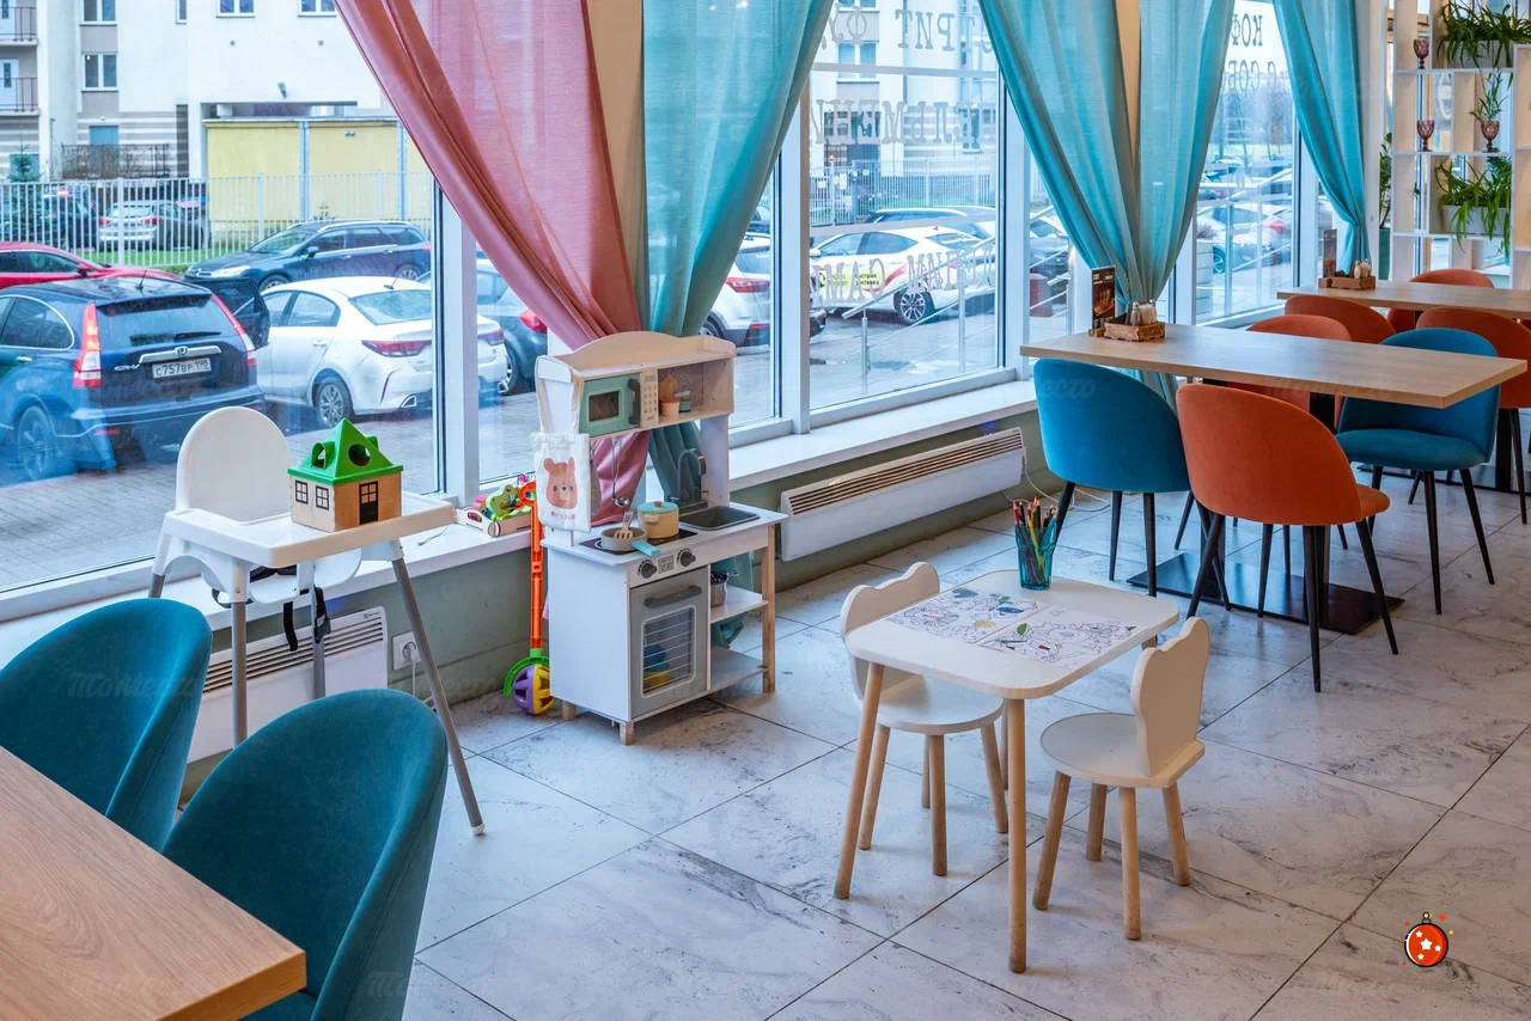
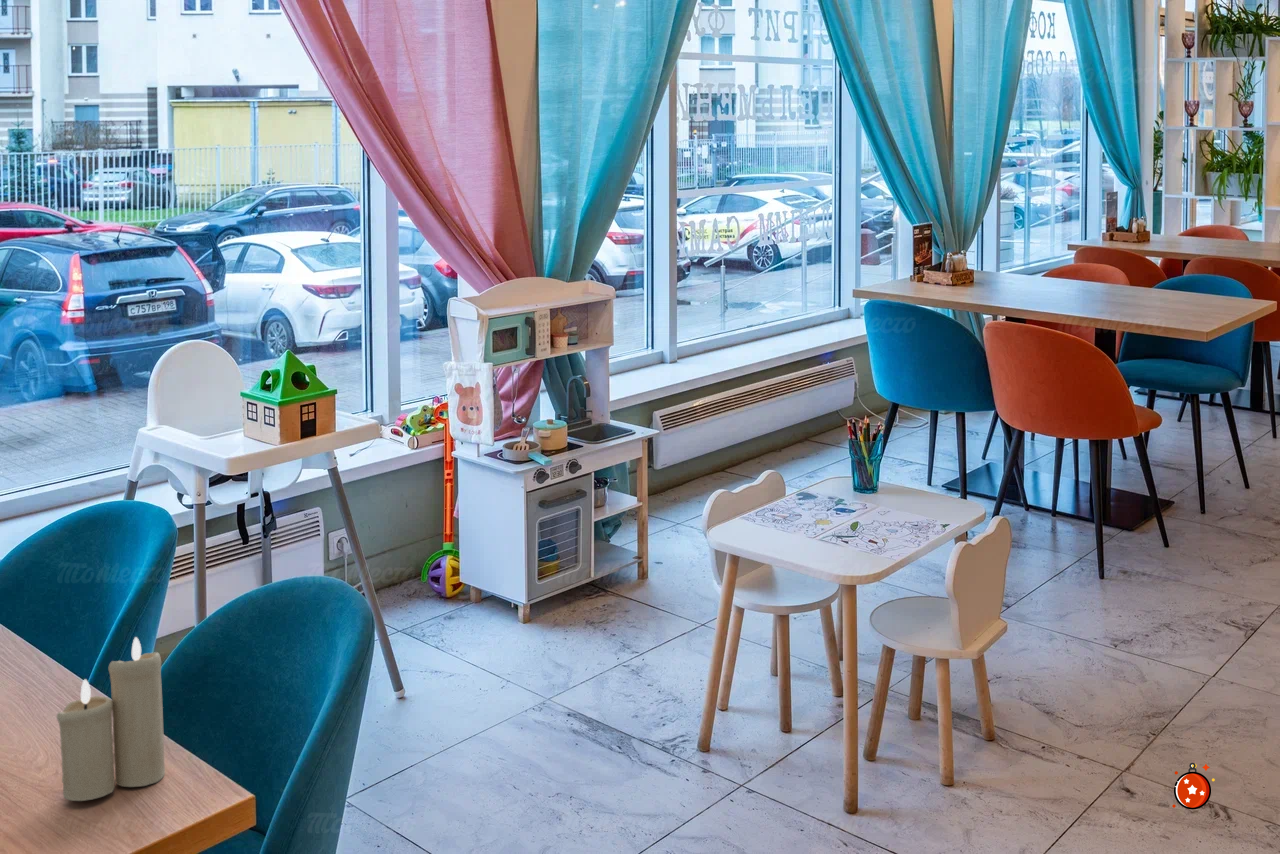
+ candle (111, 714)
